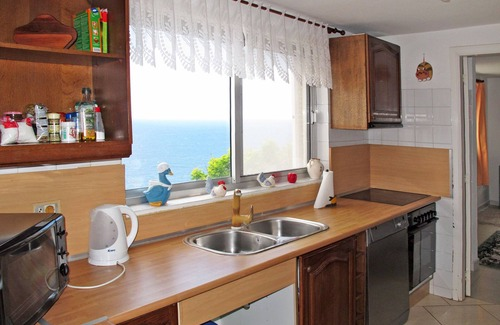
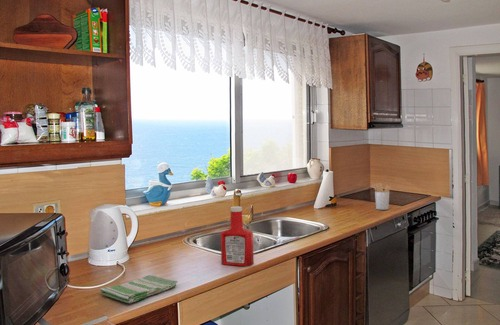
+ soap bottle (236, 235)
+ utensil holder (380, 195)
+ dish towel (139, 287)
